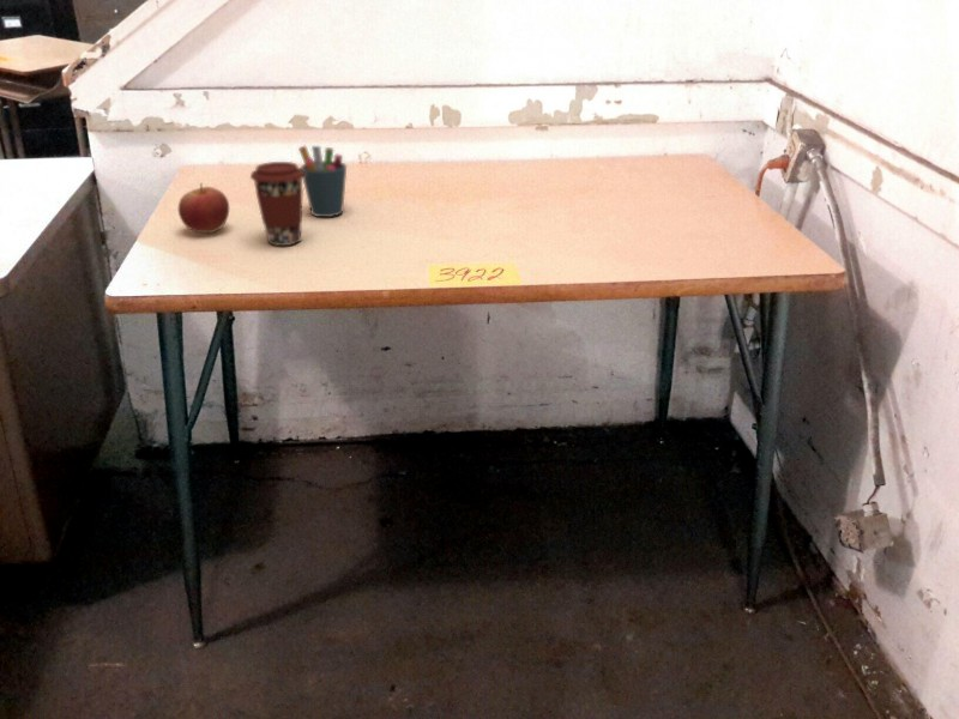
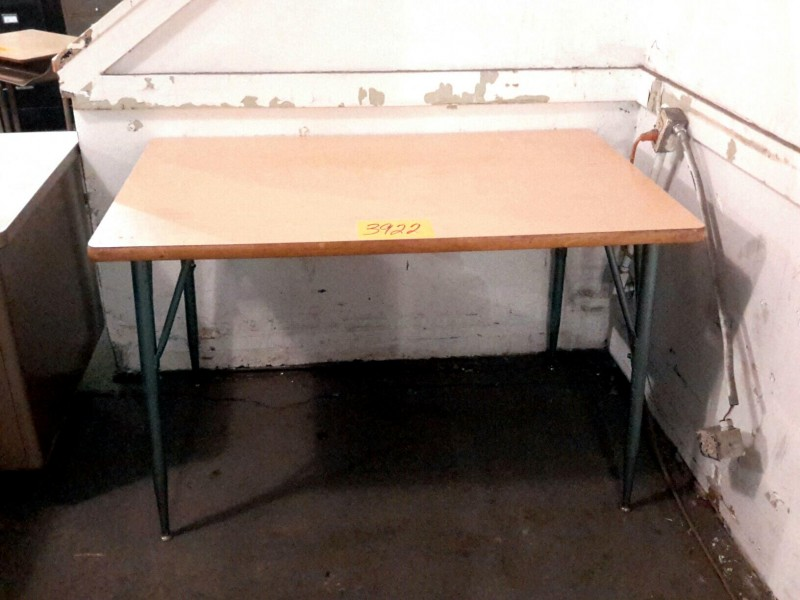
- coffee cup (281, 204)
- pen holder (324, 176)
- apple (204, 206)
